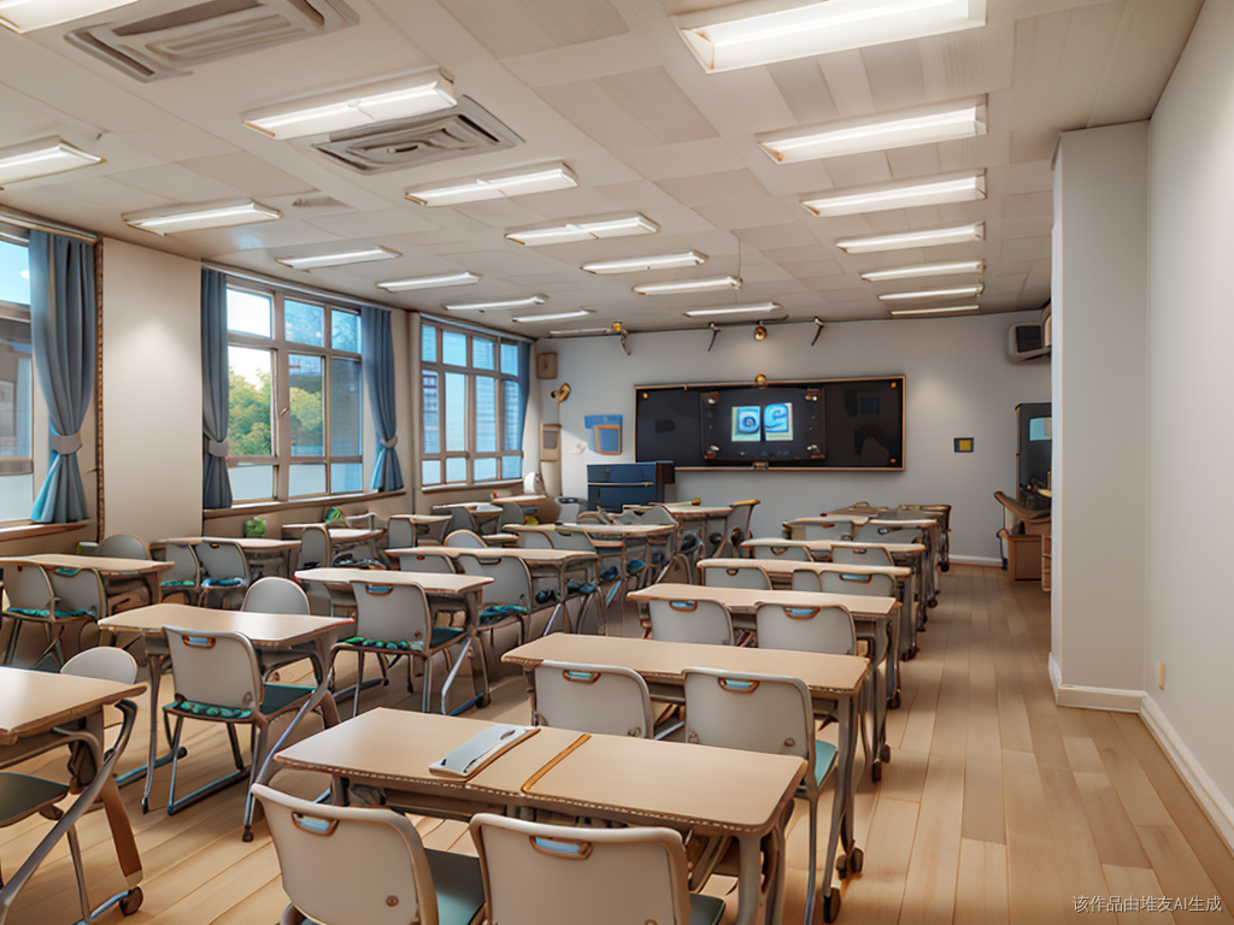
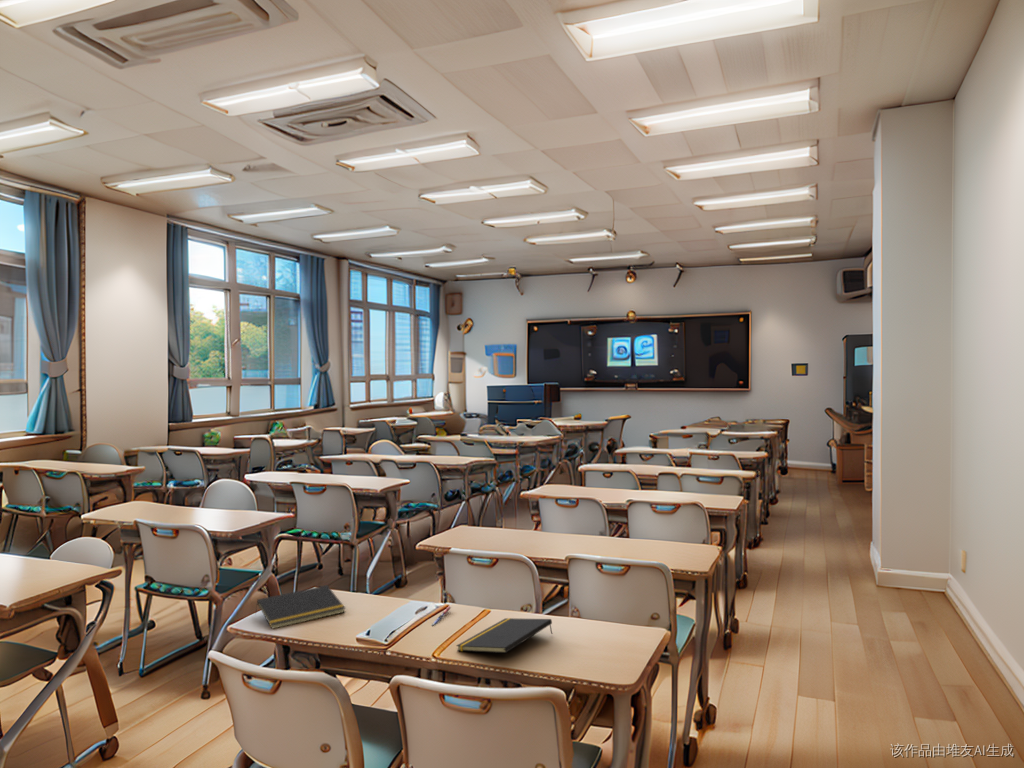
+ pen (441, 615)
+ notepad (505, 634)
+ notepad (301, 605)
